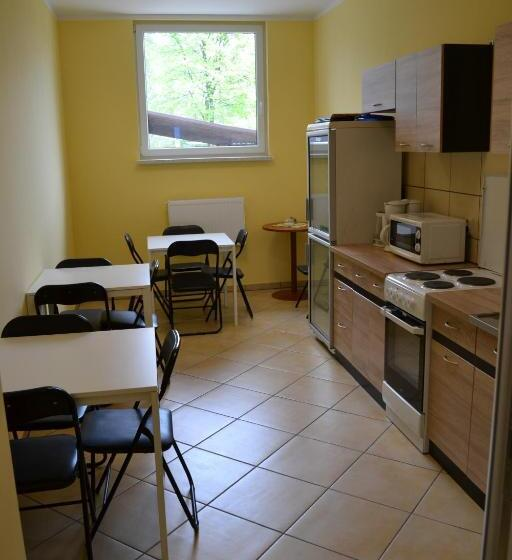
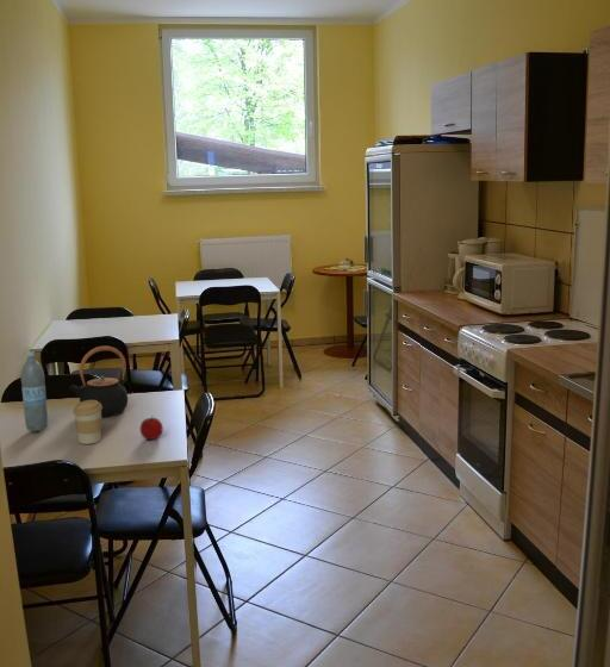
+ coffee cup (88, 422)
+ water bottle (33, 392)
+ teapot (98, 380)
+ apple (150, 426)
